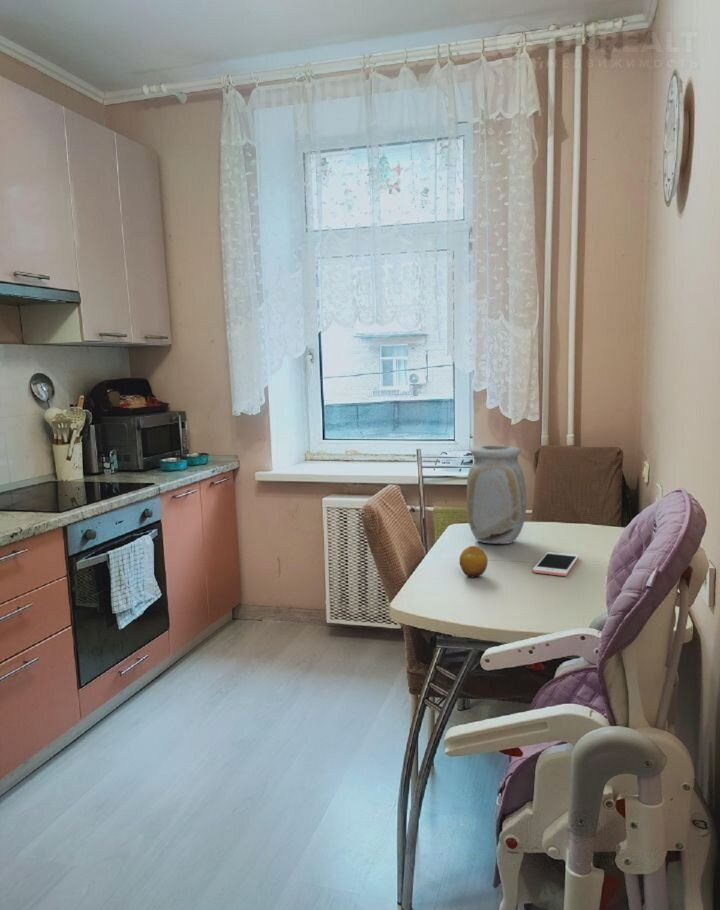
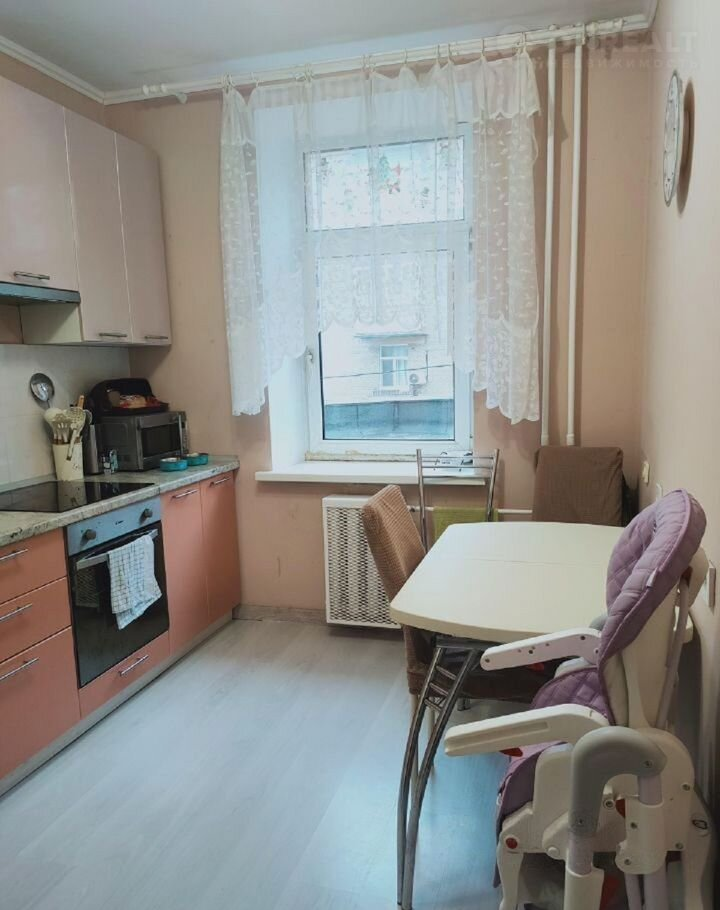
- vase (496, 494)
- cell phone (556, 563)
- fruit (473, 561)
